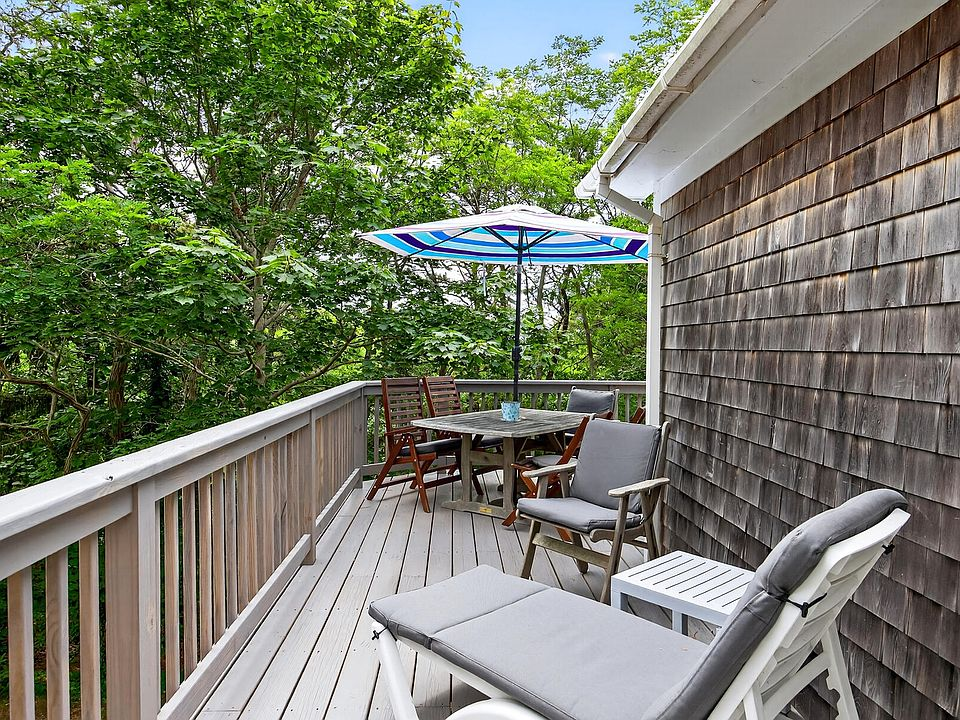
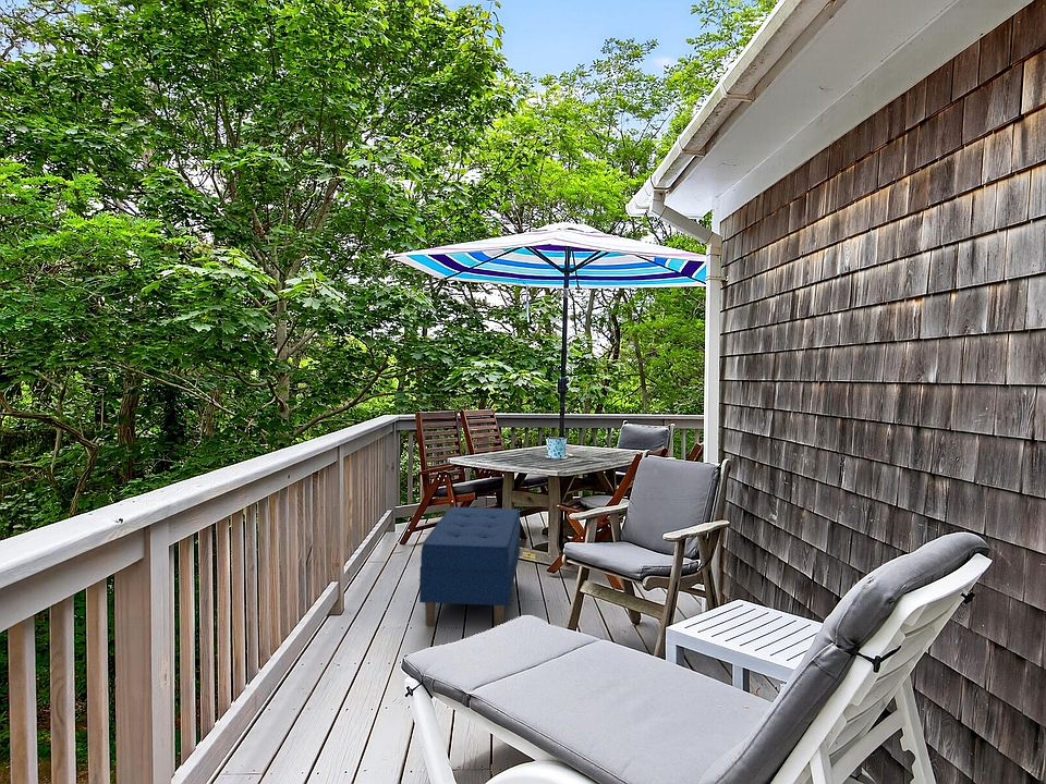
+ bench (475, 562)
